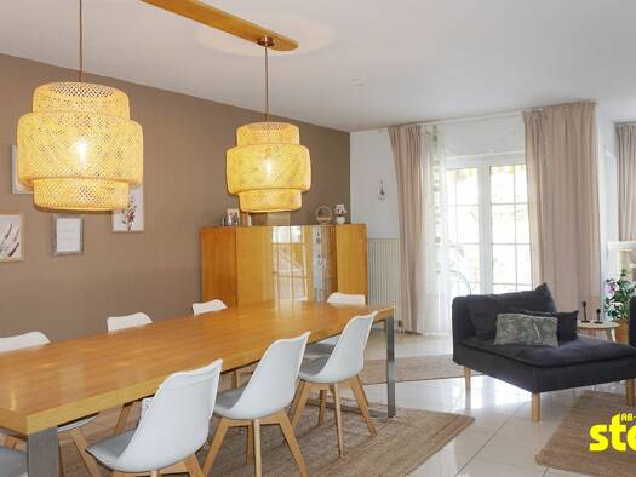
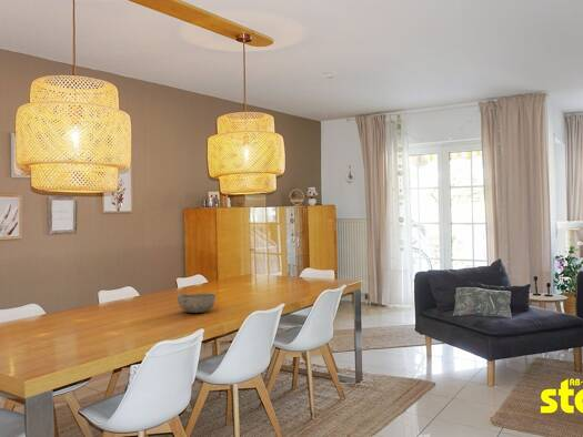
+ bowl (197, 303)
